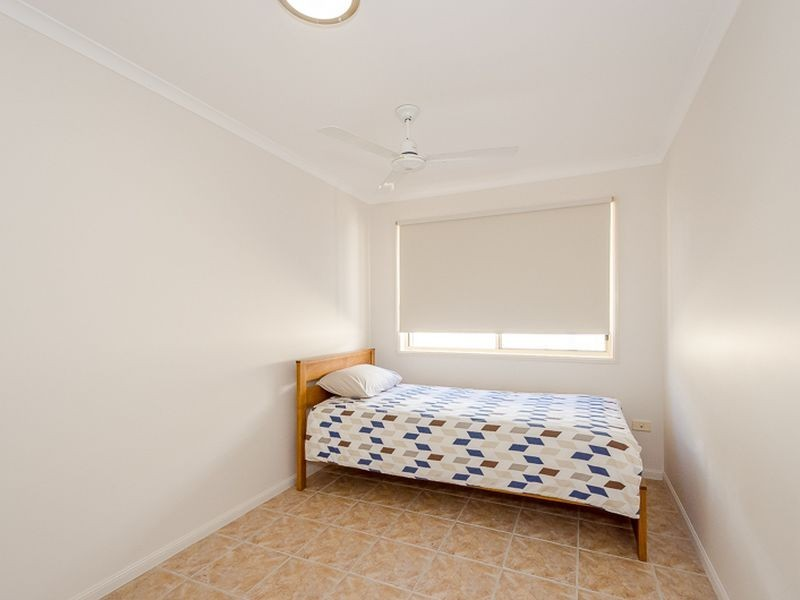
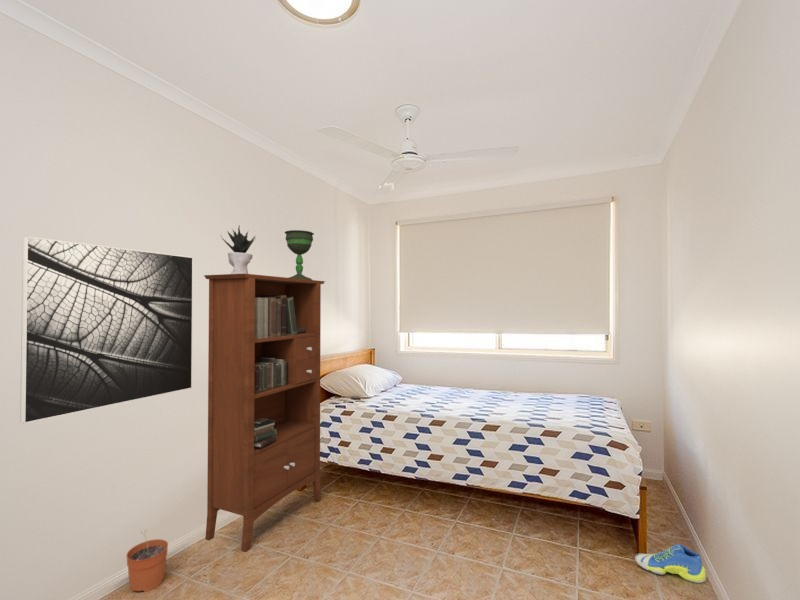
+ sneaker (669, 556)
+ chalice (299, 256)
+ plant pot (147, 557)
+ potted plant (238, 251)
+ bookcase (271, 397)
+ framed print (121, 325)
